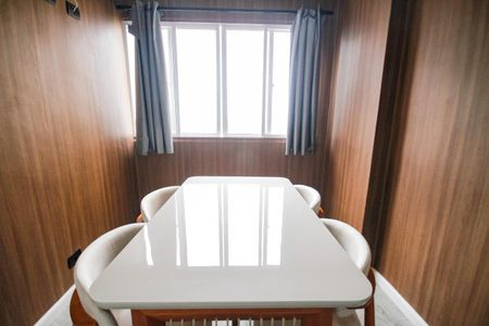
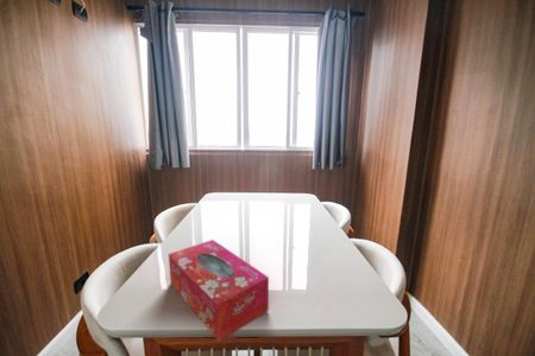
+ tissue box (214, 280)
